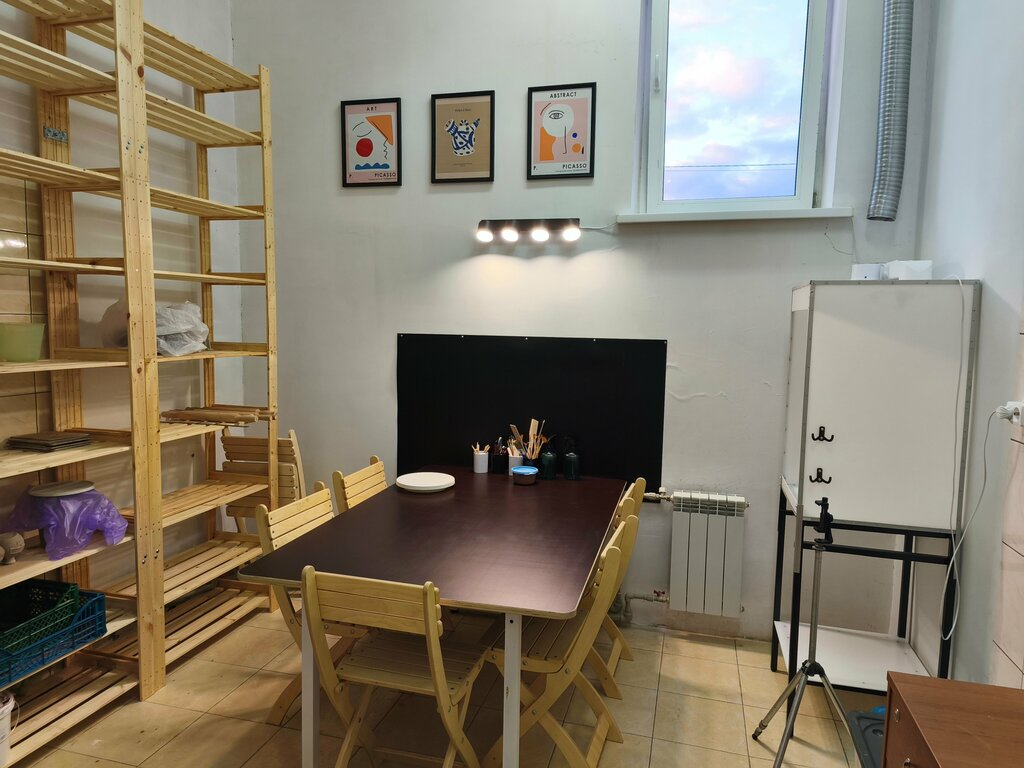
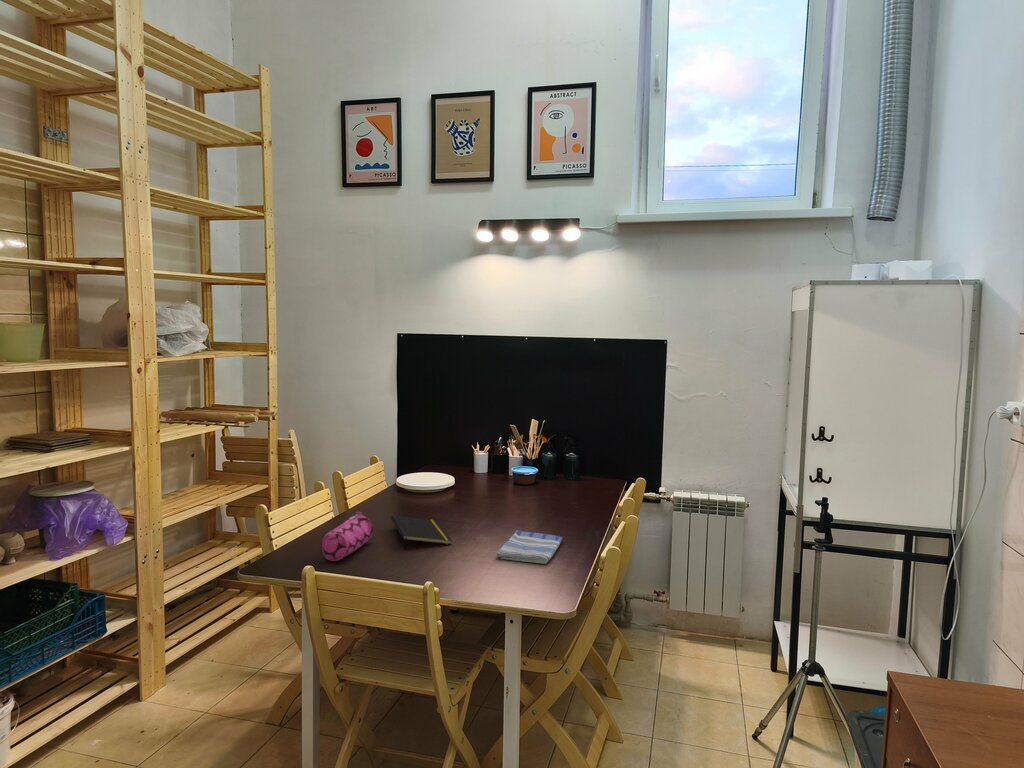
+ pencil case (347, 535)
+ notepad (420, 529)
+ dish towel (530, 545)
